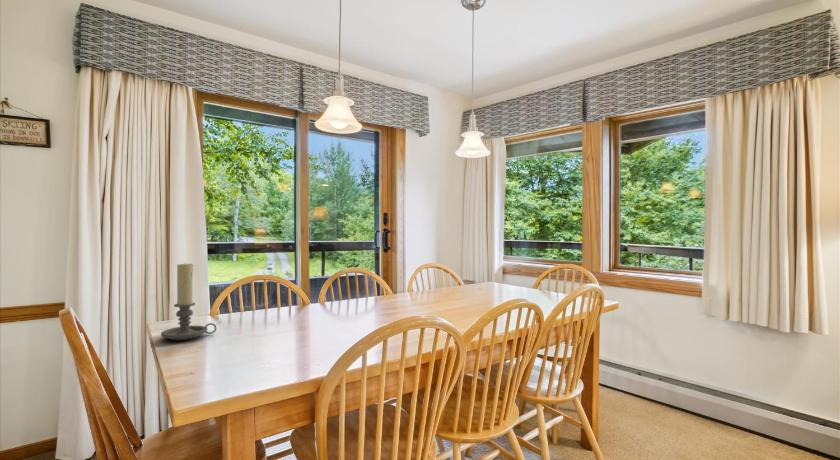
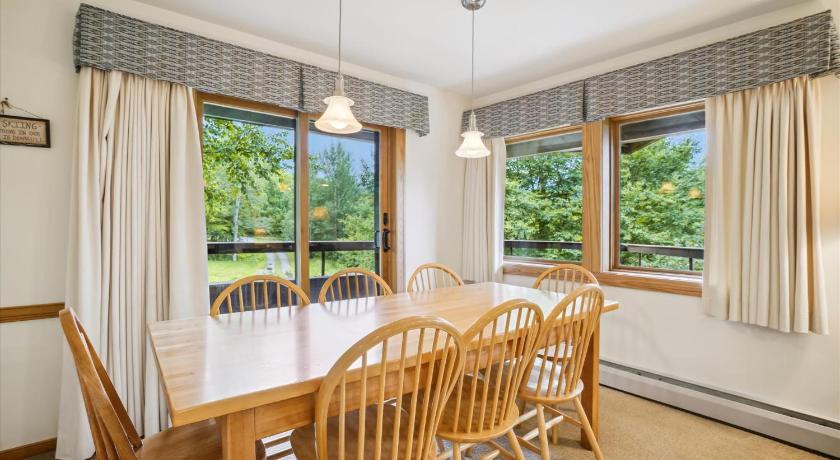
- candle holder (189, 299)
